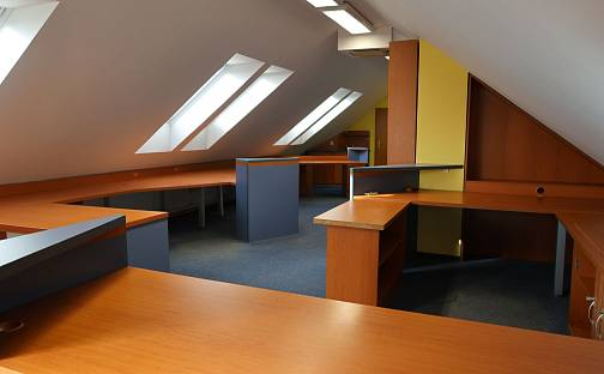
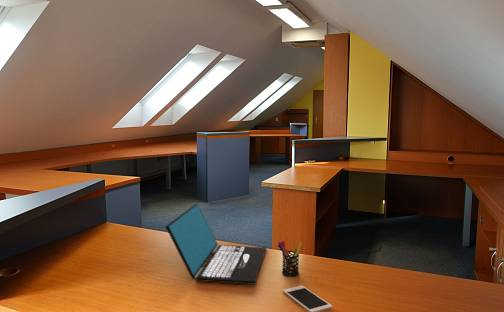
+ laptop (216, 242)
+ cell phone (306, 298)
+ pen holder (290, 257)
